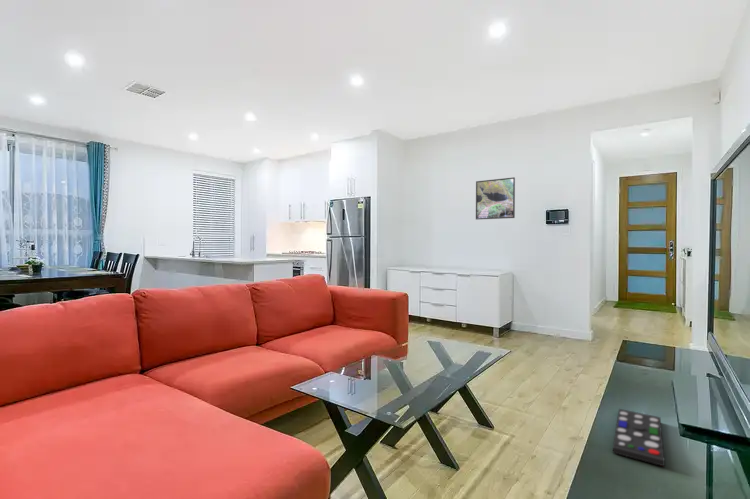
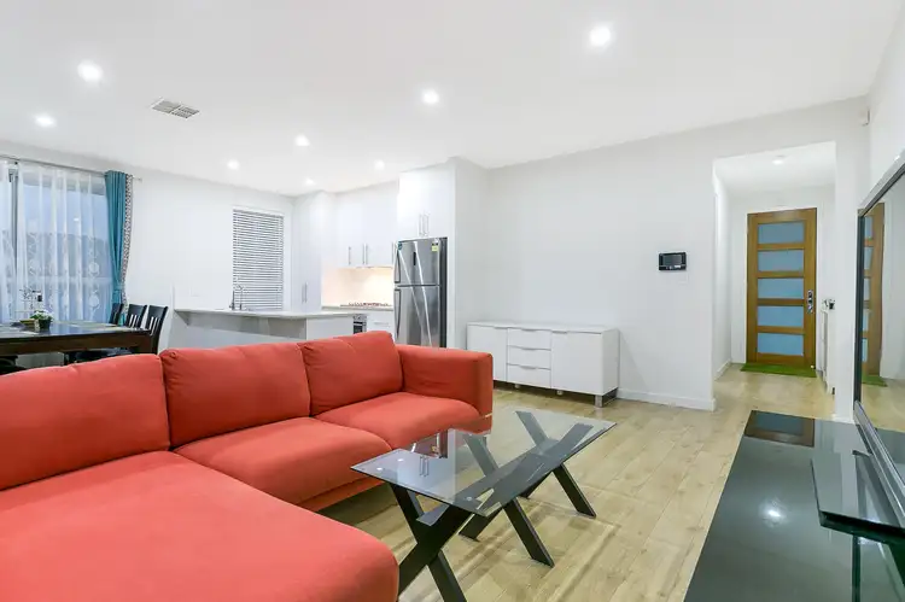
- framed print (494, 199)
- remote control (638, 432)
